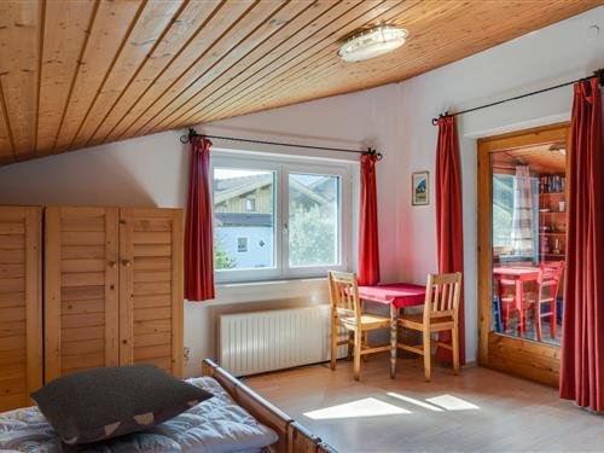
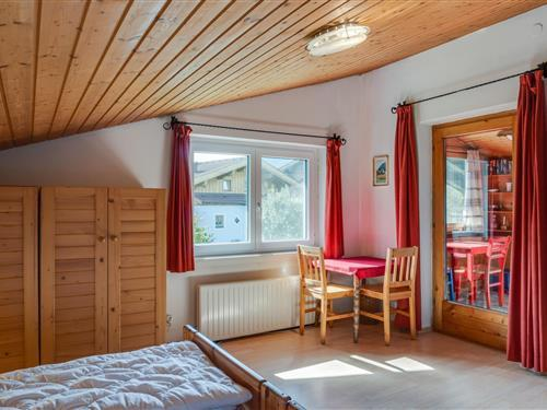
- pillow (121, 397)
